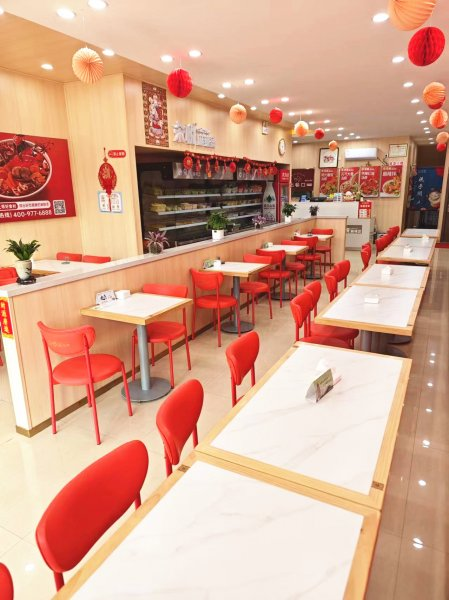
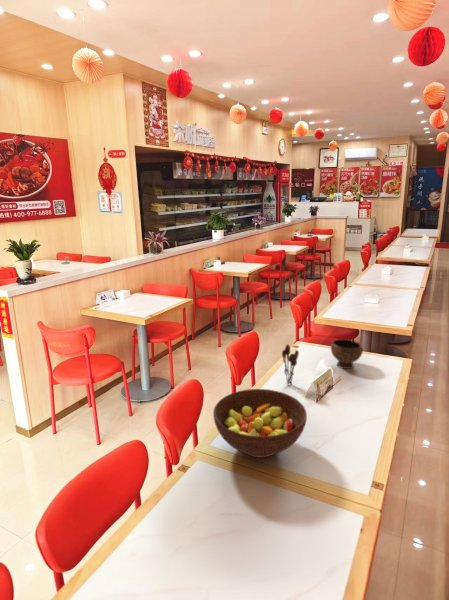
+ fruit bowl (259, 429)
+ bowl (346, 354)
+ utensil holder (290, 365)
